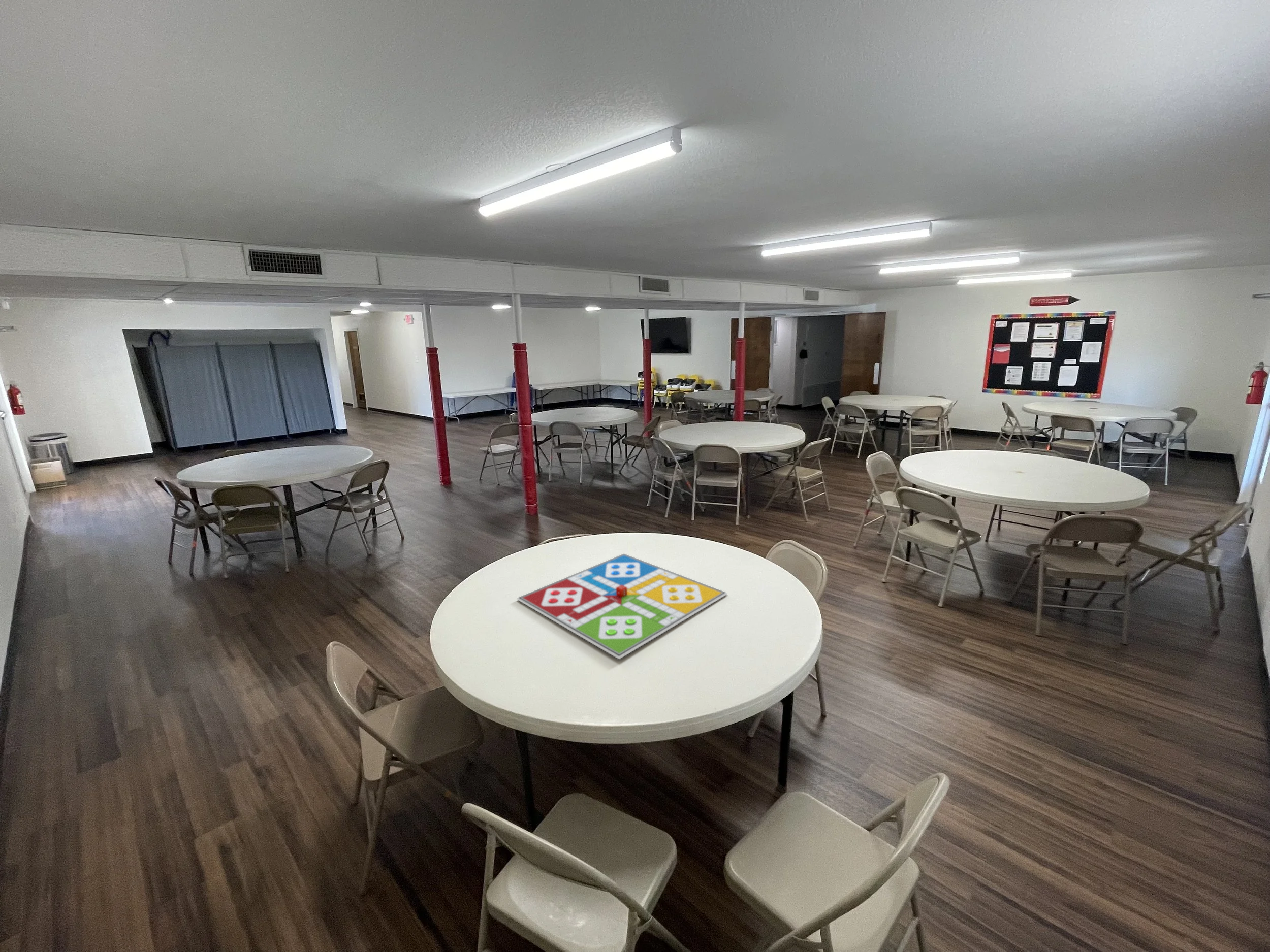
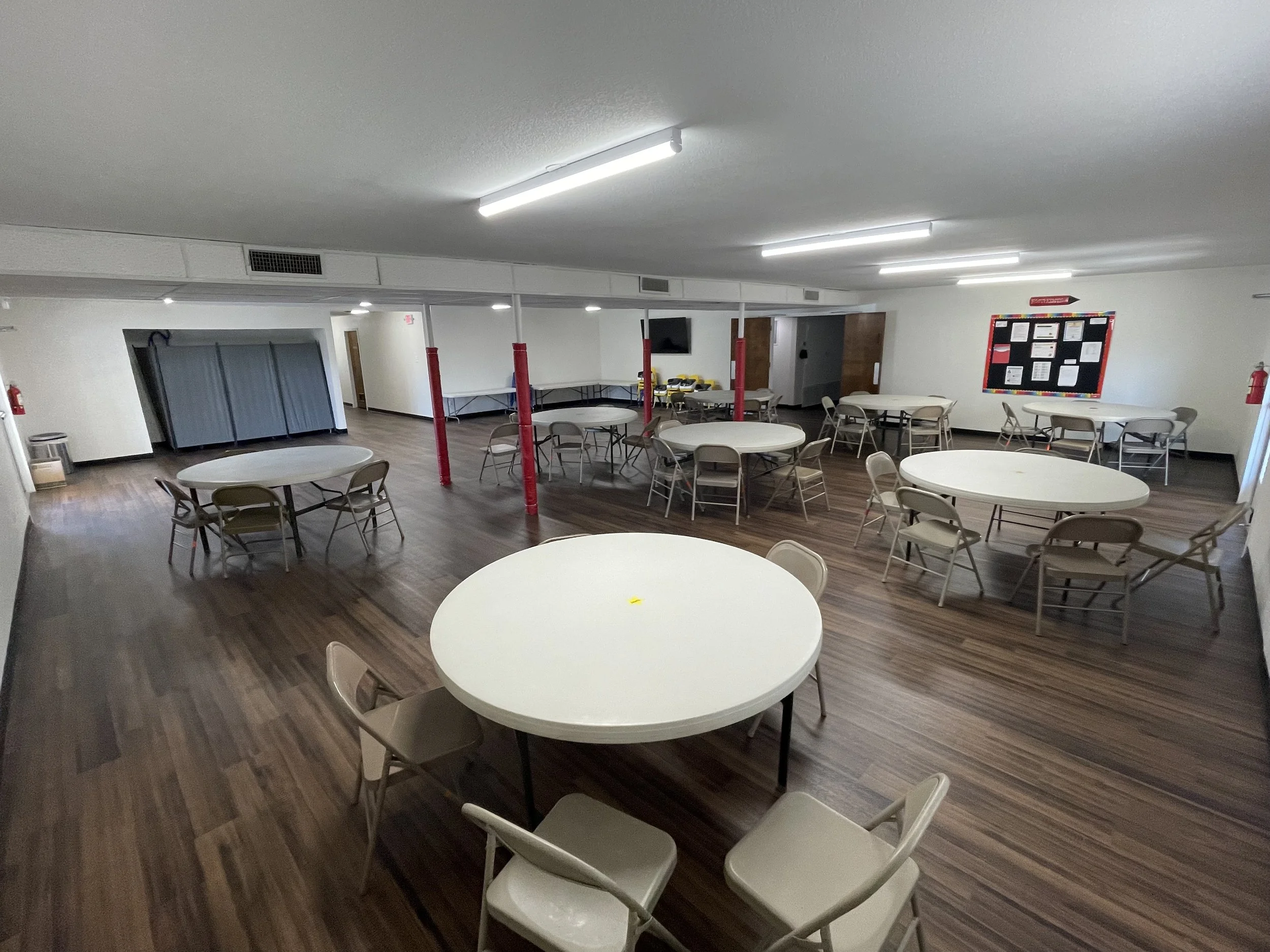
- gameboard (622, 592)
